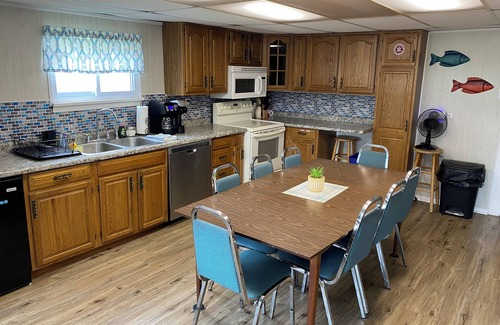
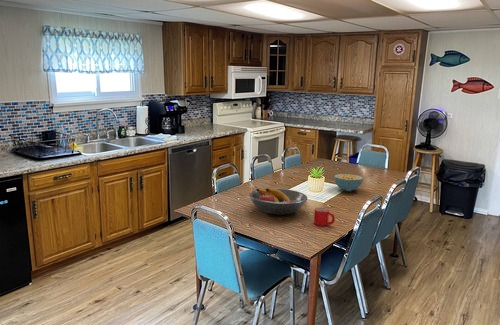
+ mug (324, 217)
+ cereal bowl (347, 183)
+ fruit bowl (277, 201)
